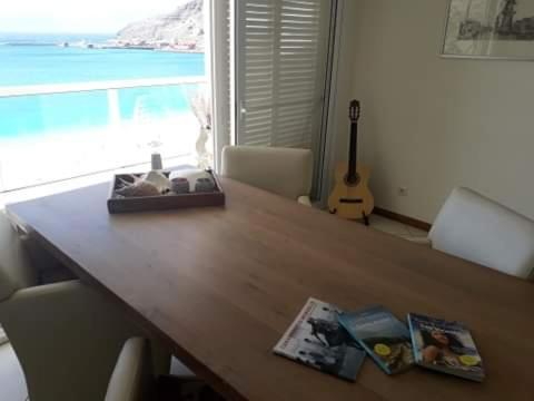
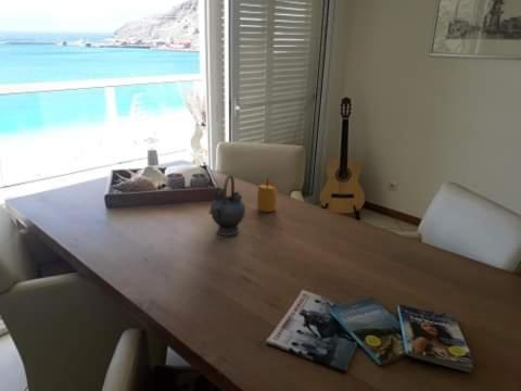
+ candle (267, 192)
+ teapot (226, 205)
